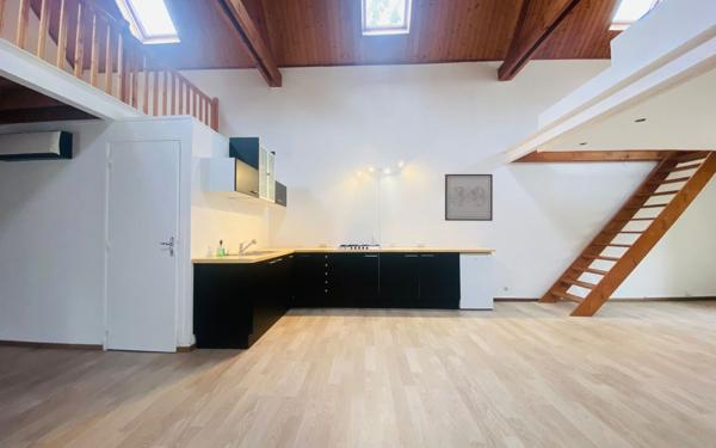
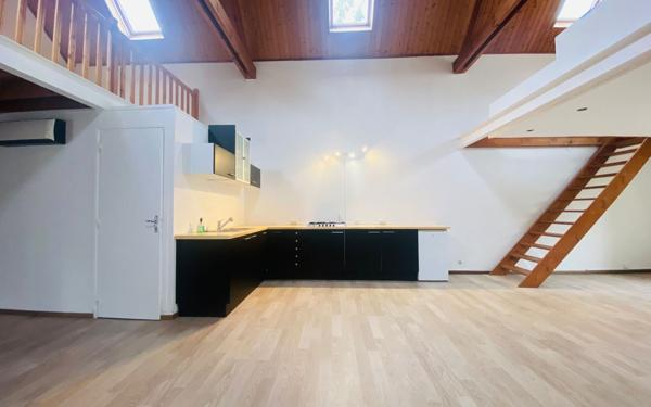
- wall art (468, 197)
